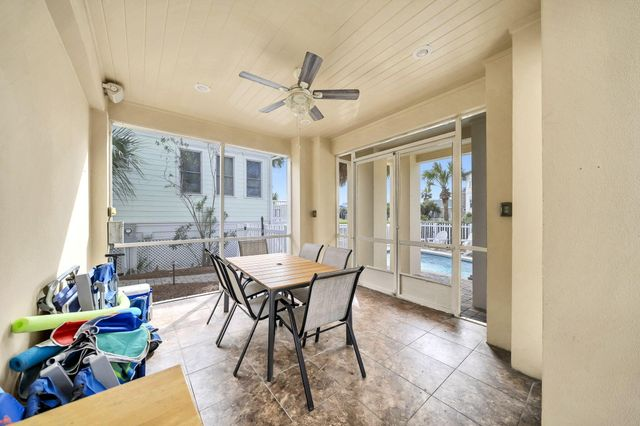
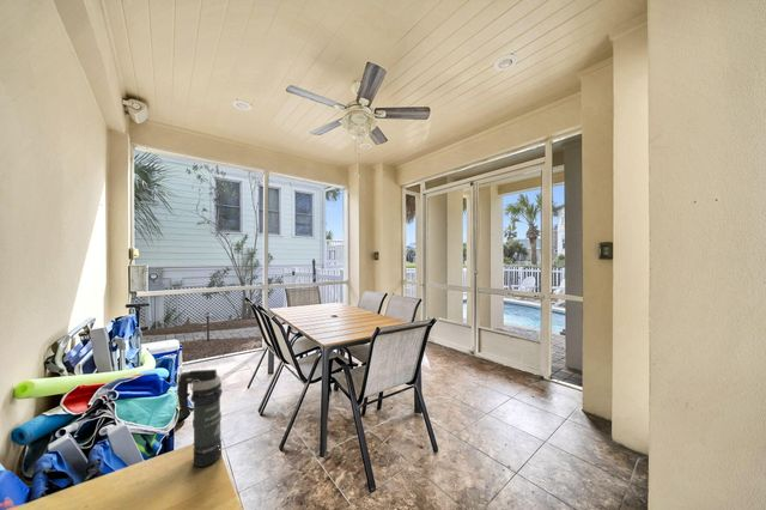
+ smoke grenade (200, 414)
